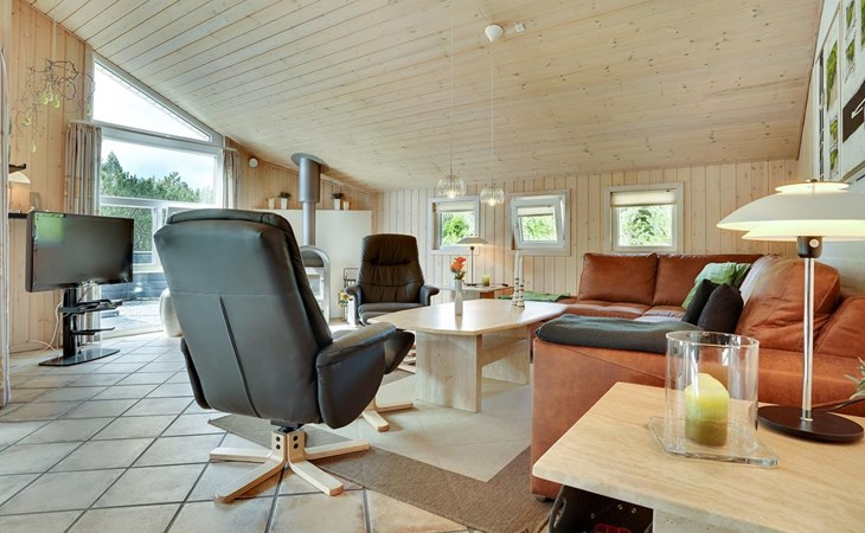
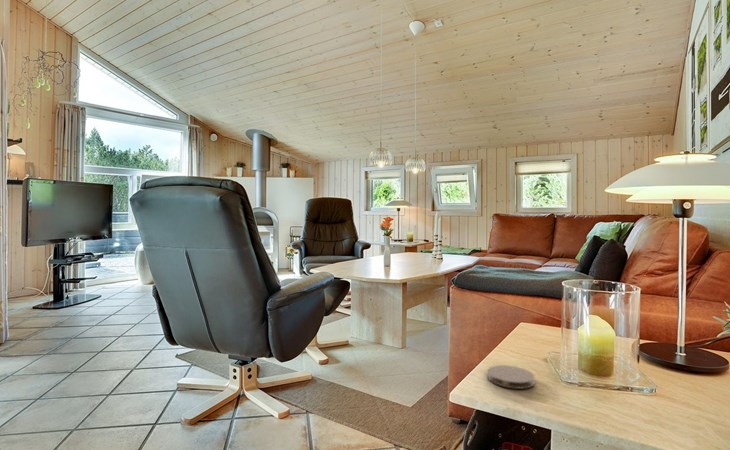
+ coaster (510, 376)
